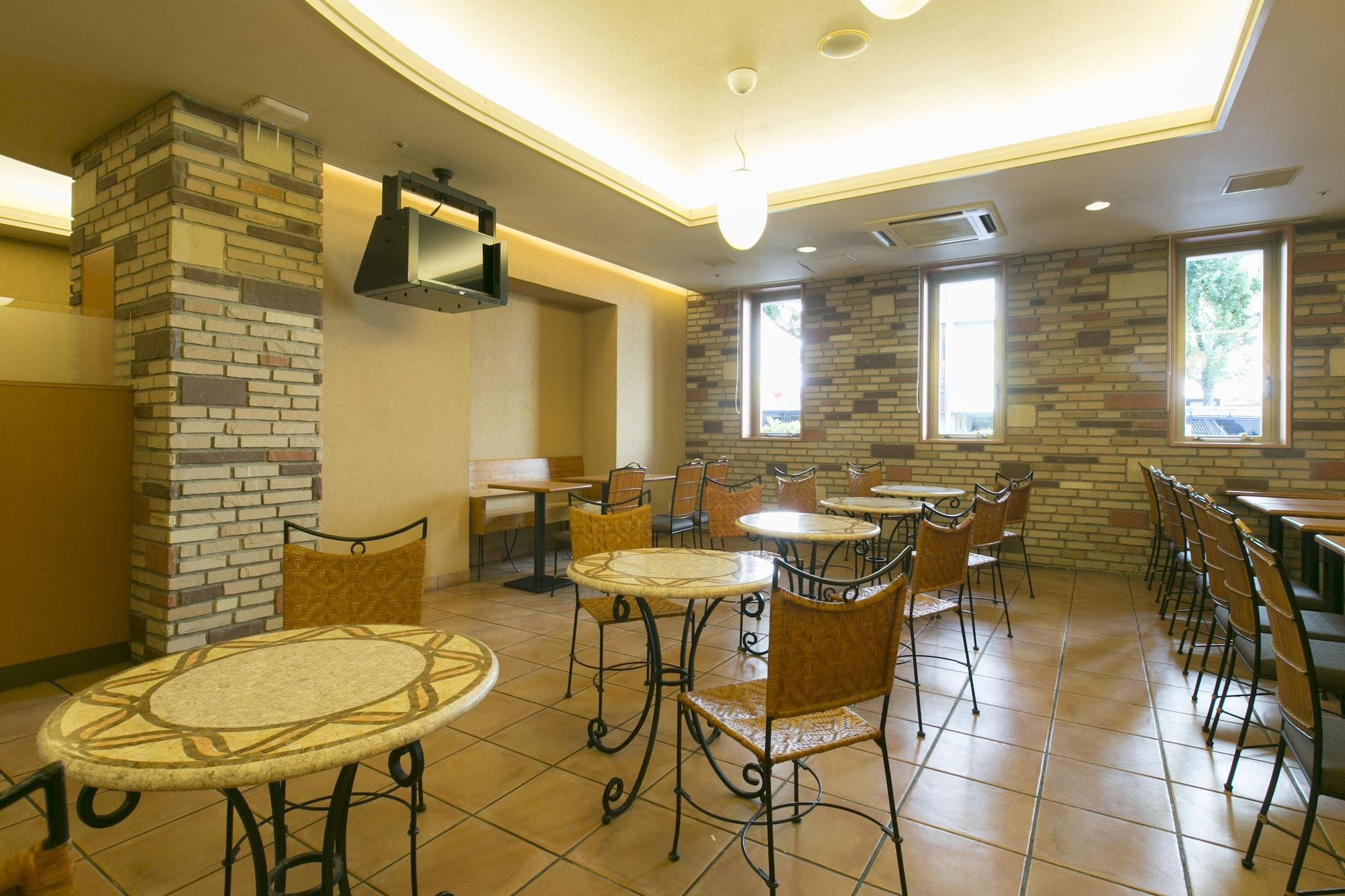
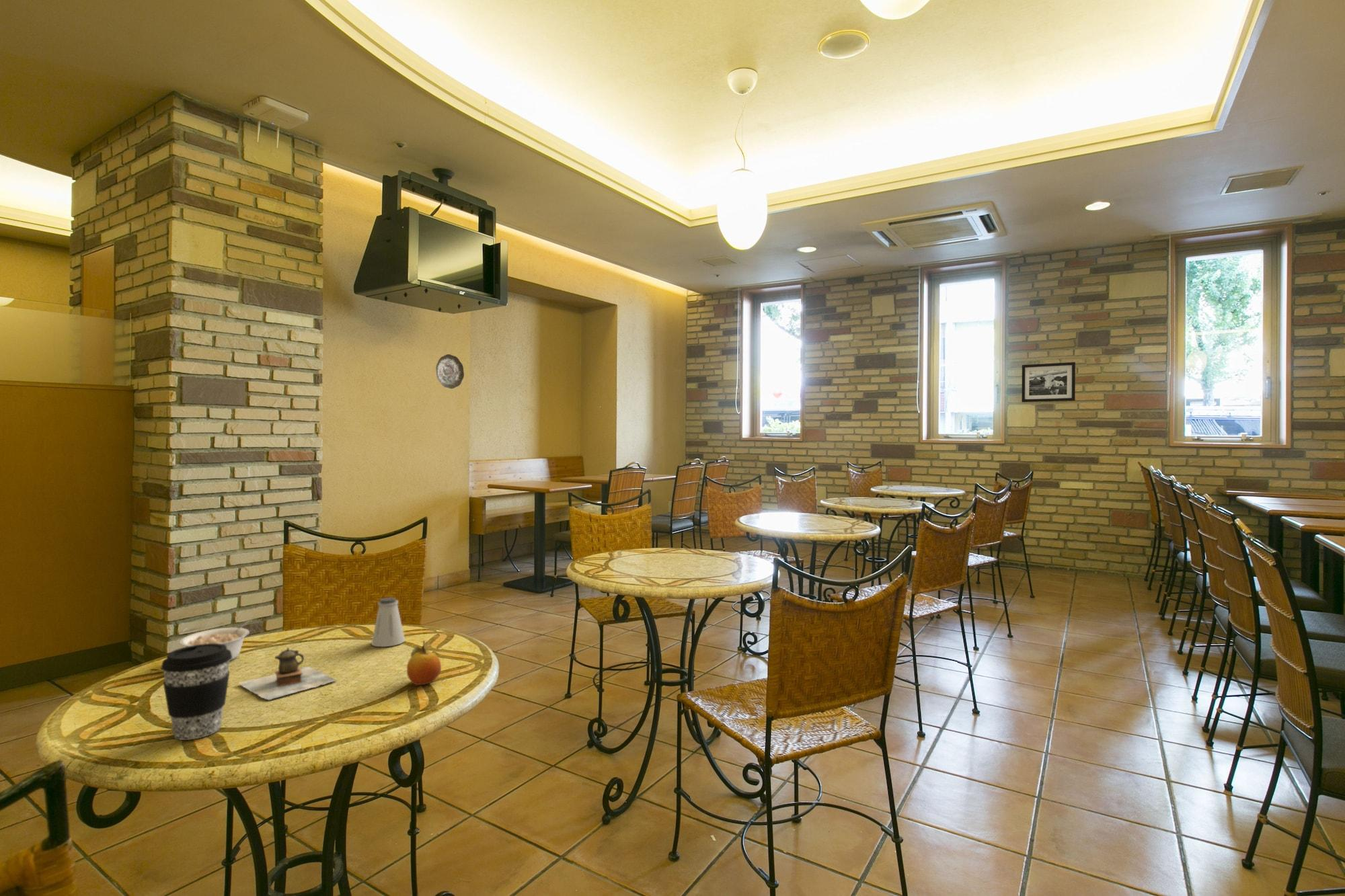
+ decorative plate (449, 371)
+ picture frame (1048, 382)
+ coffee cup (197, 691)
+ teapot (288, 665)
+ fruit (421, 659)
+ legume (216, 643)
+ saltshaker (388, 620)
